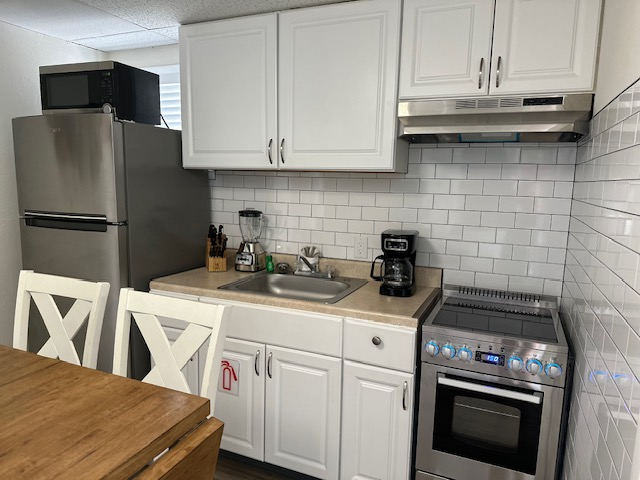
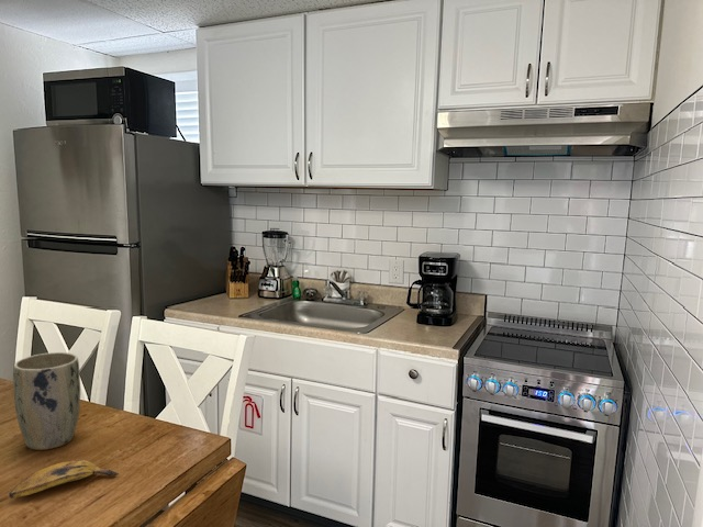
+ plant pot (48, 401)
+ banana (65, 474)
